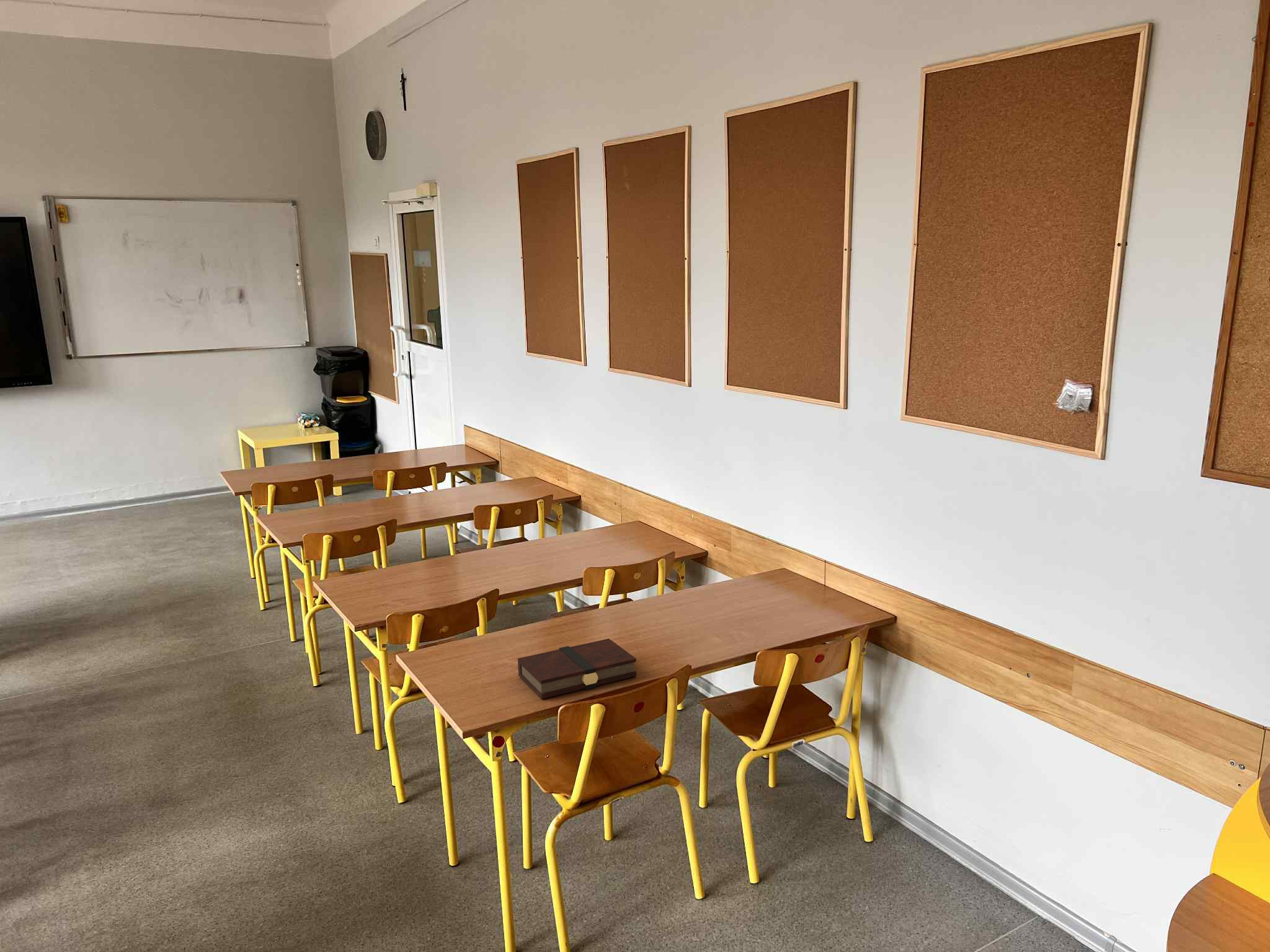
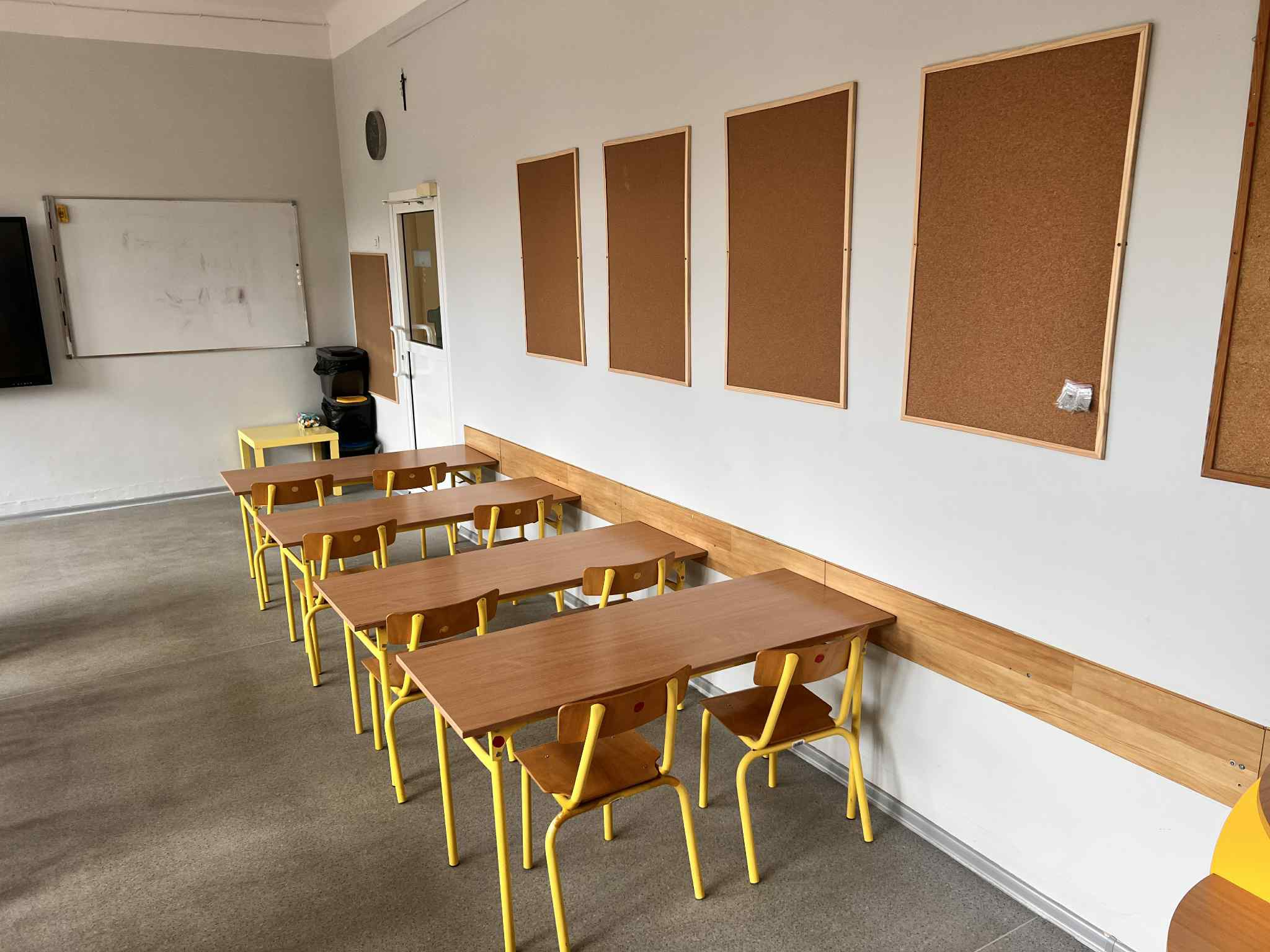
- book (577, 667)
